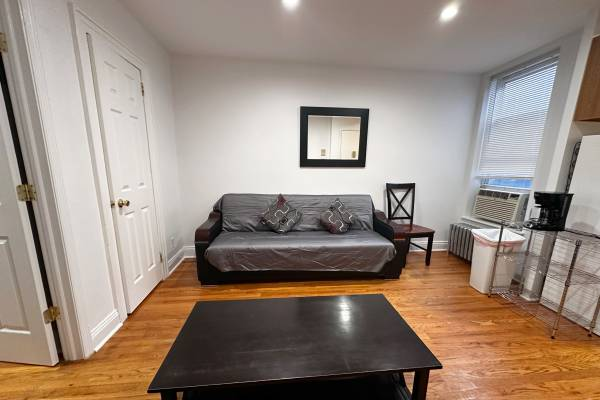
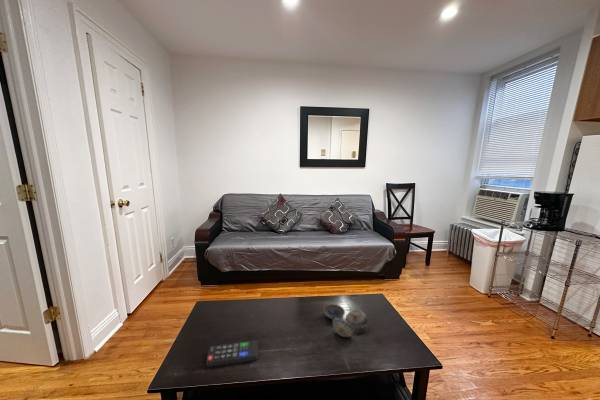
+ remote control (233, 352)
+ decorative bowl (347, 315)
